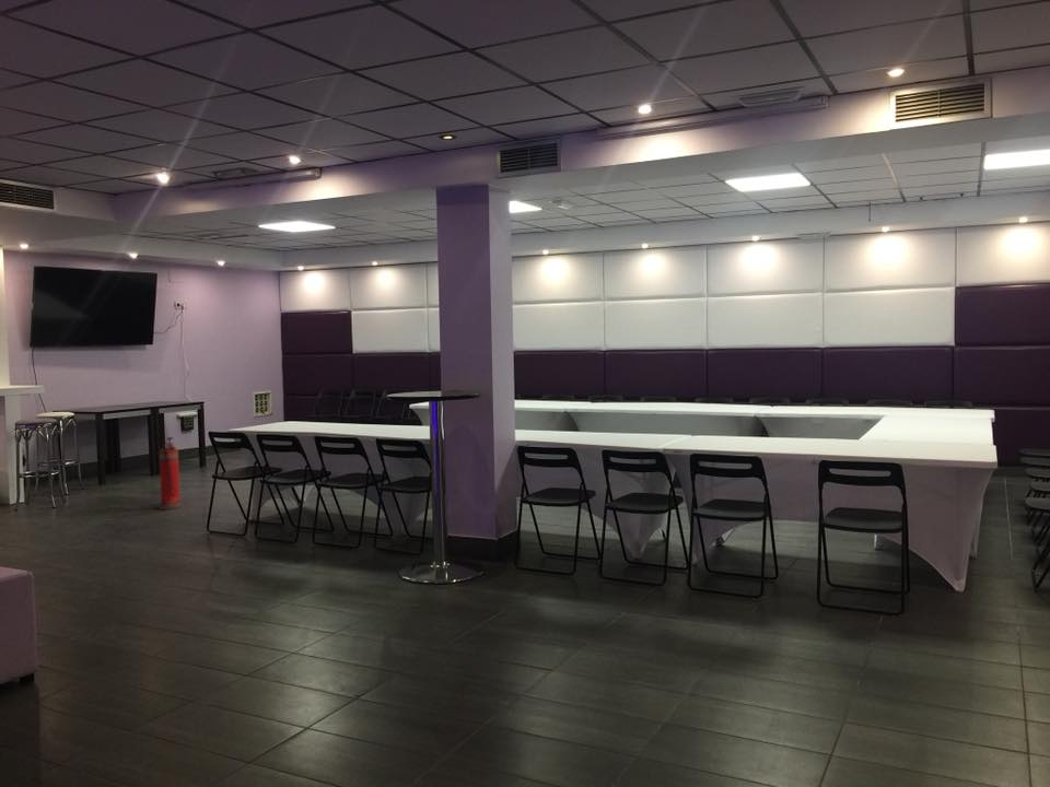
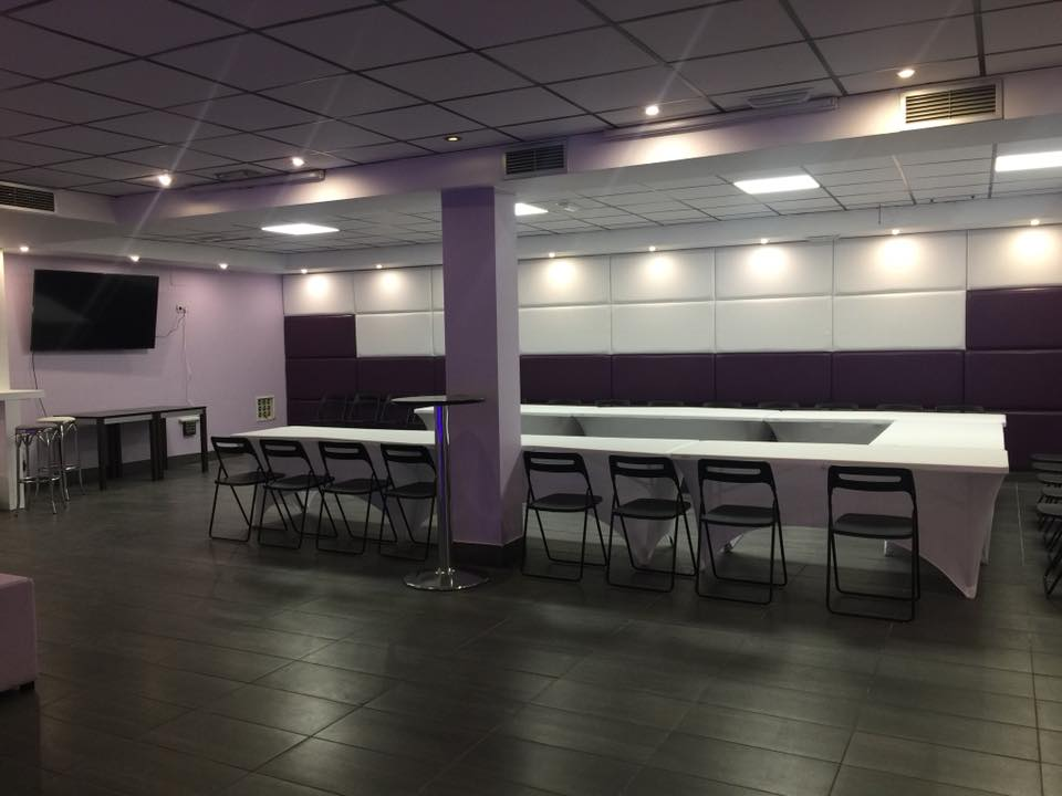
- fire extinguisher (170, 472)
